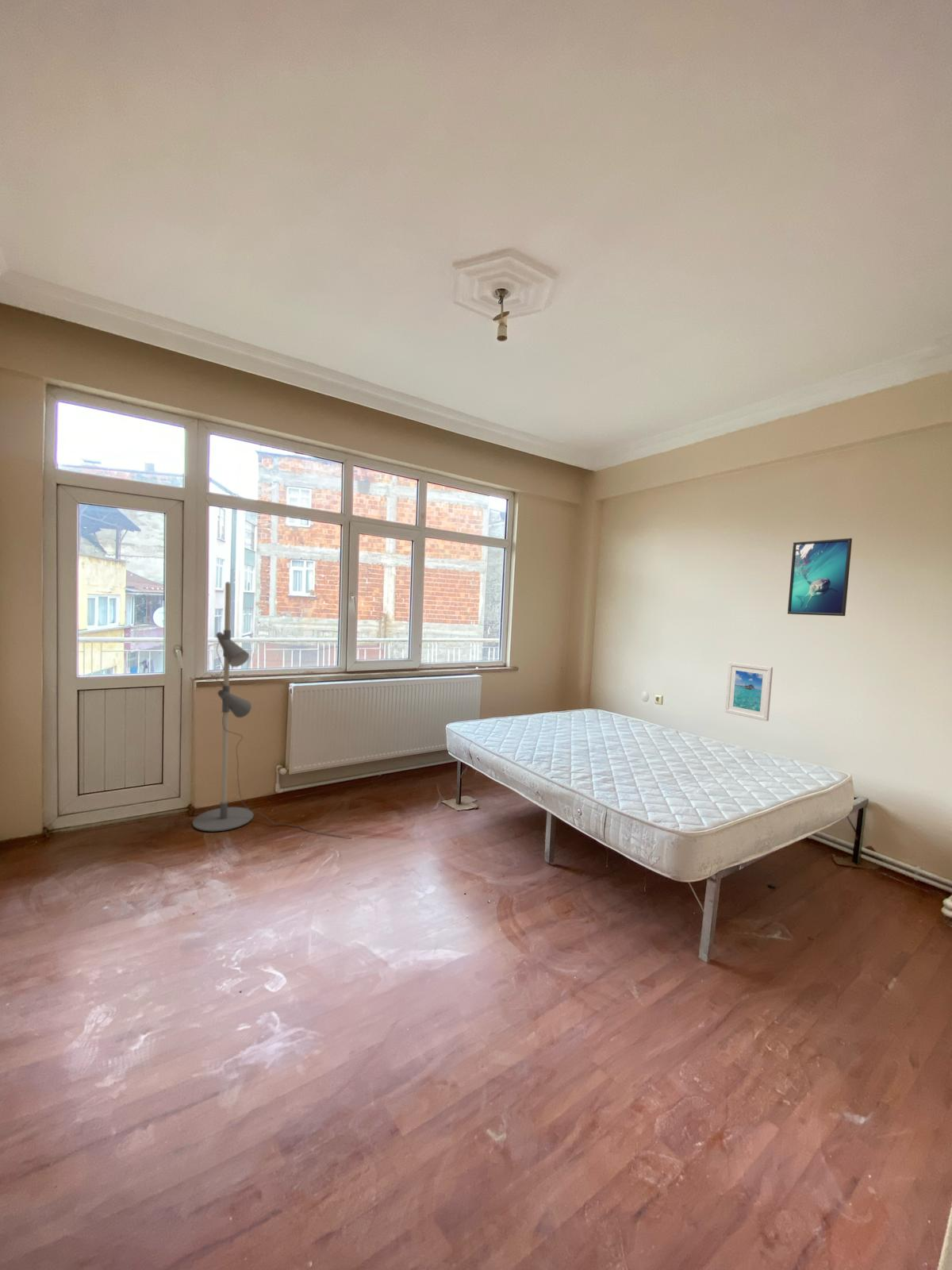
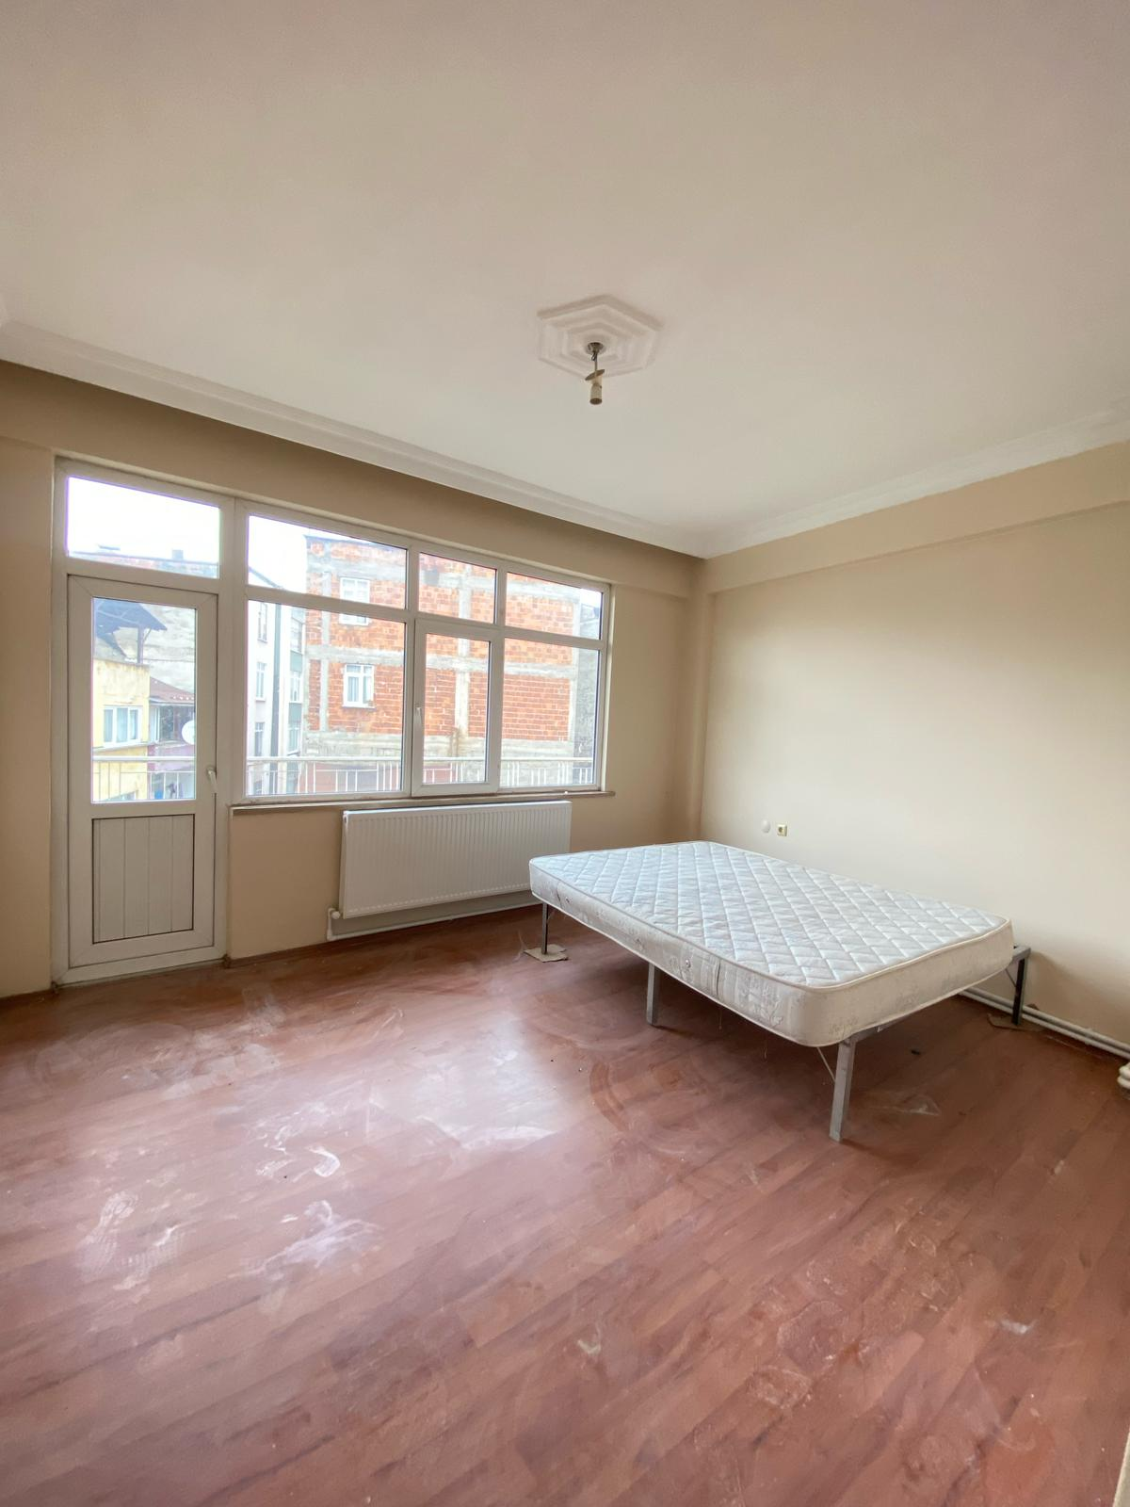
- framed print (747, 691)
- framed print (818, 578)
- floor lamp (251, 706)
